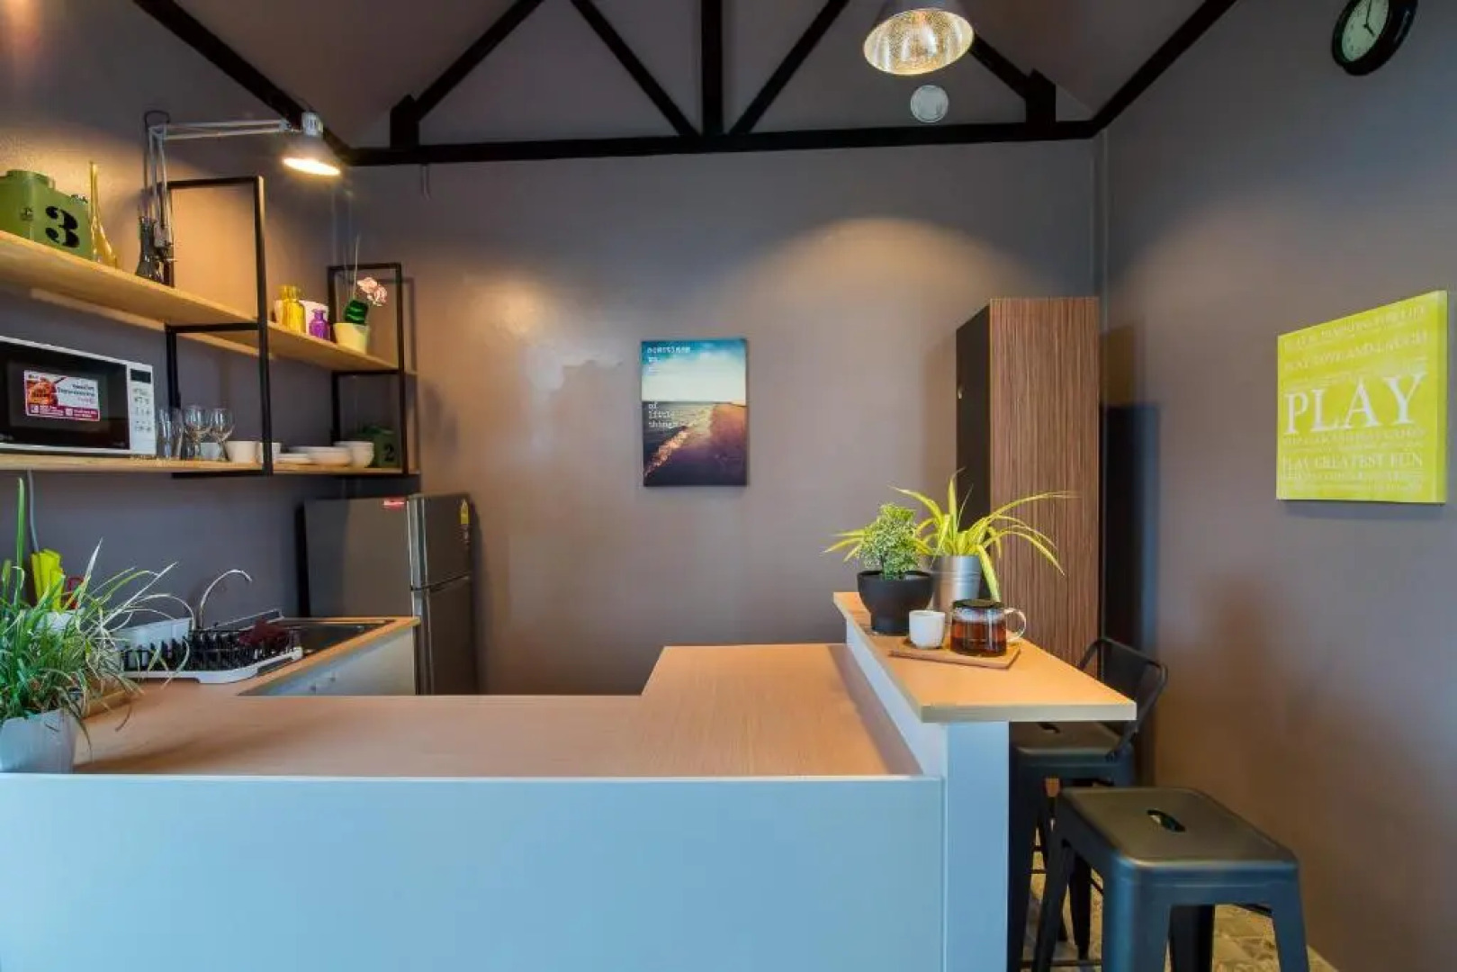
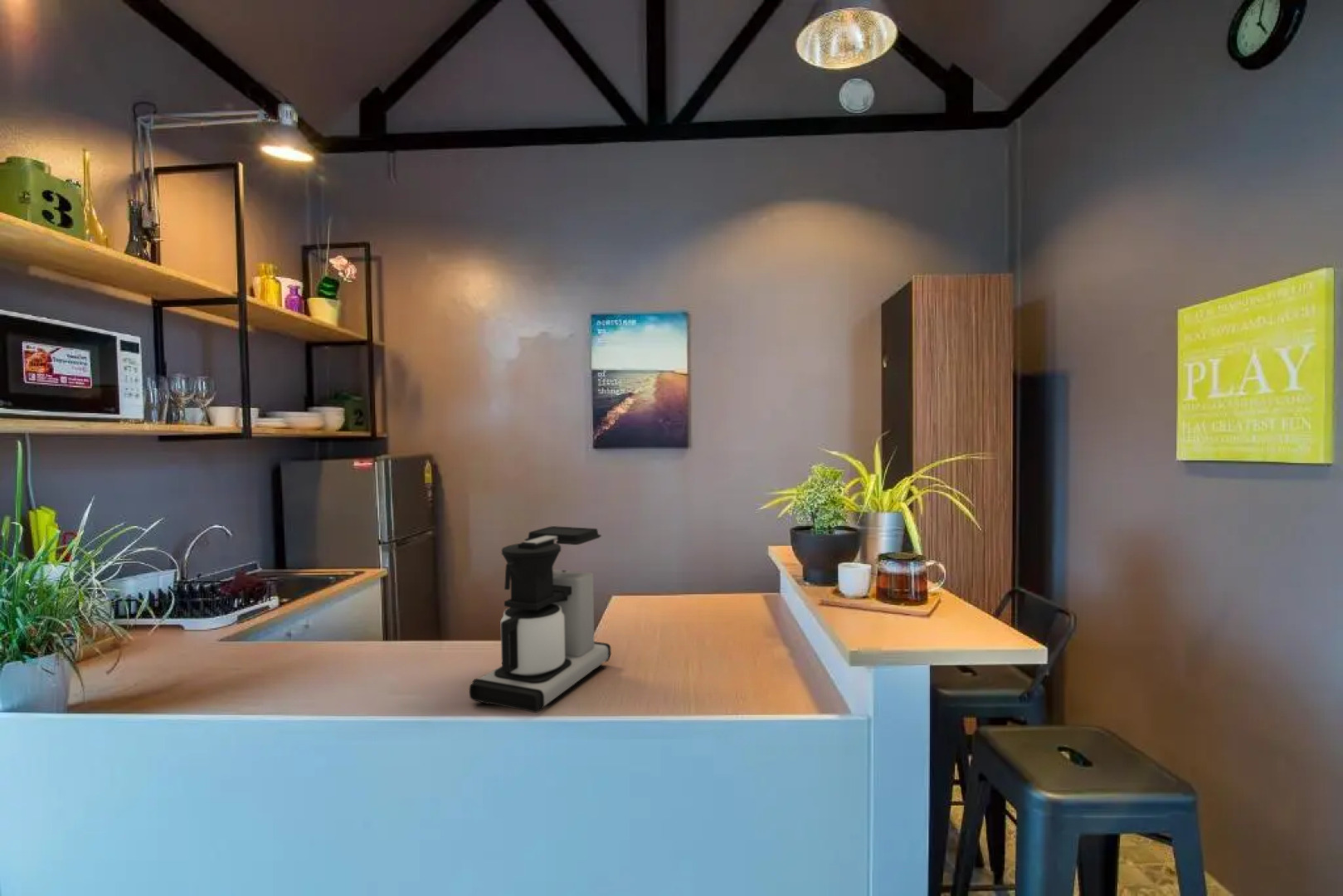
+ coffee maker (544, 610)
